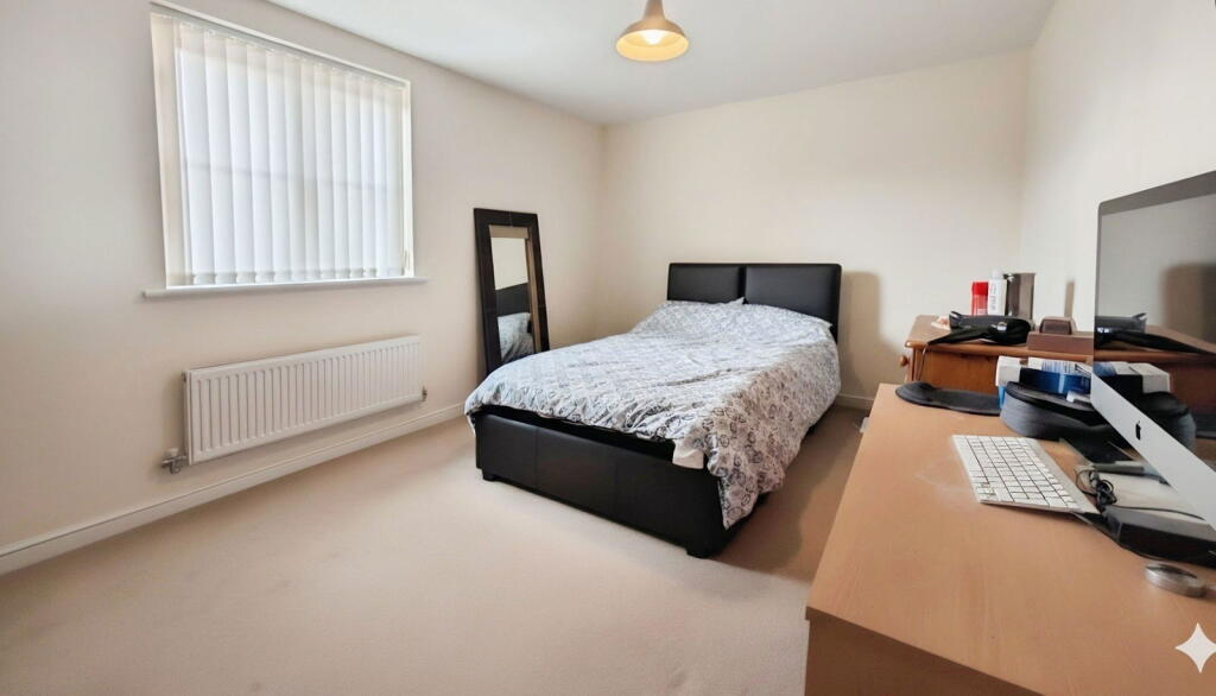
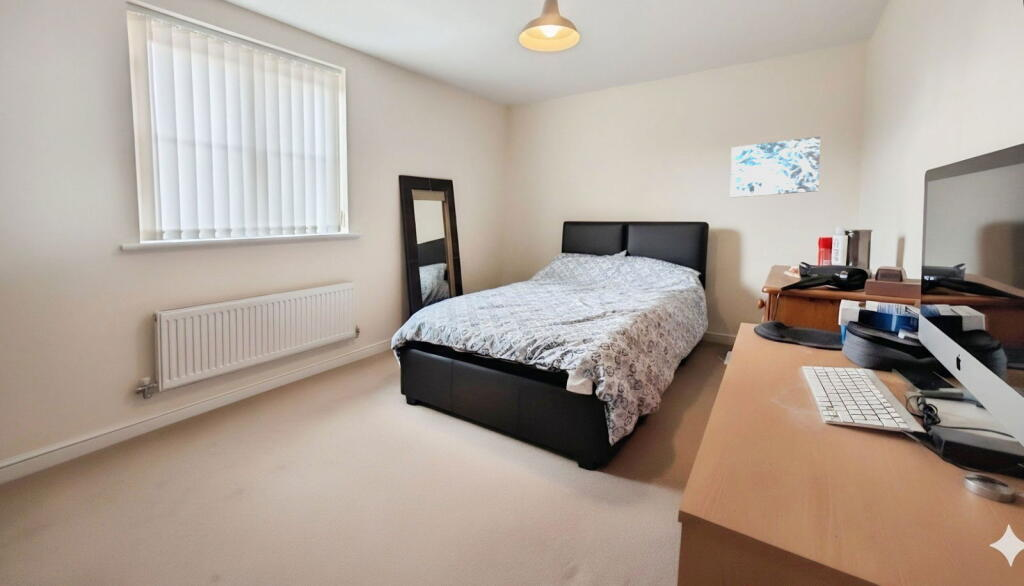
+ wall art (773, 168)
